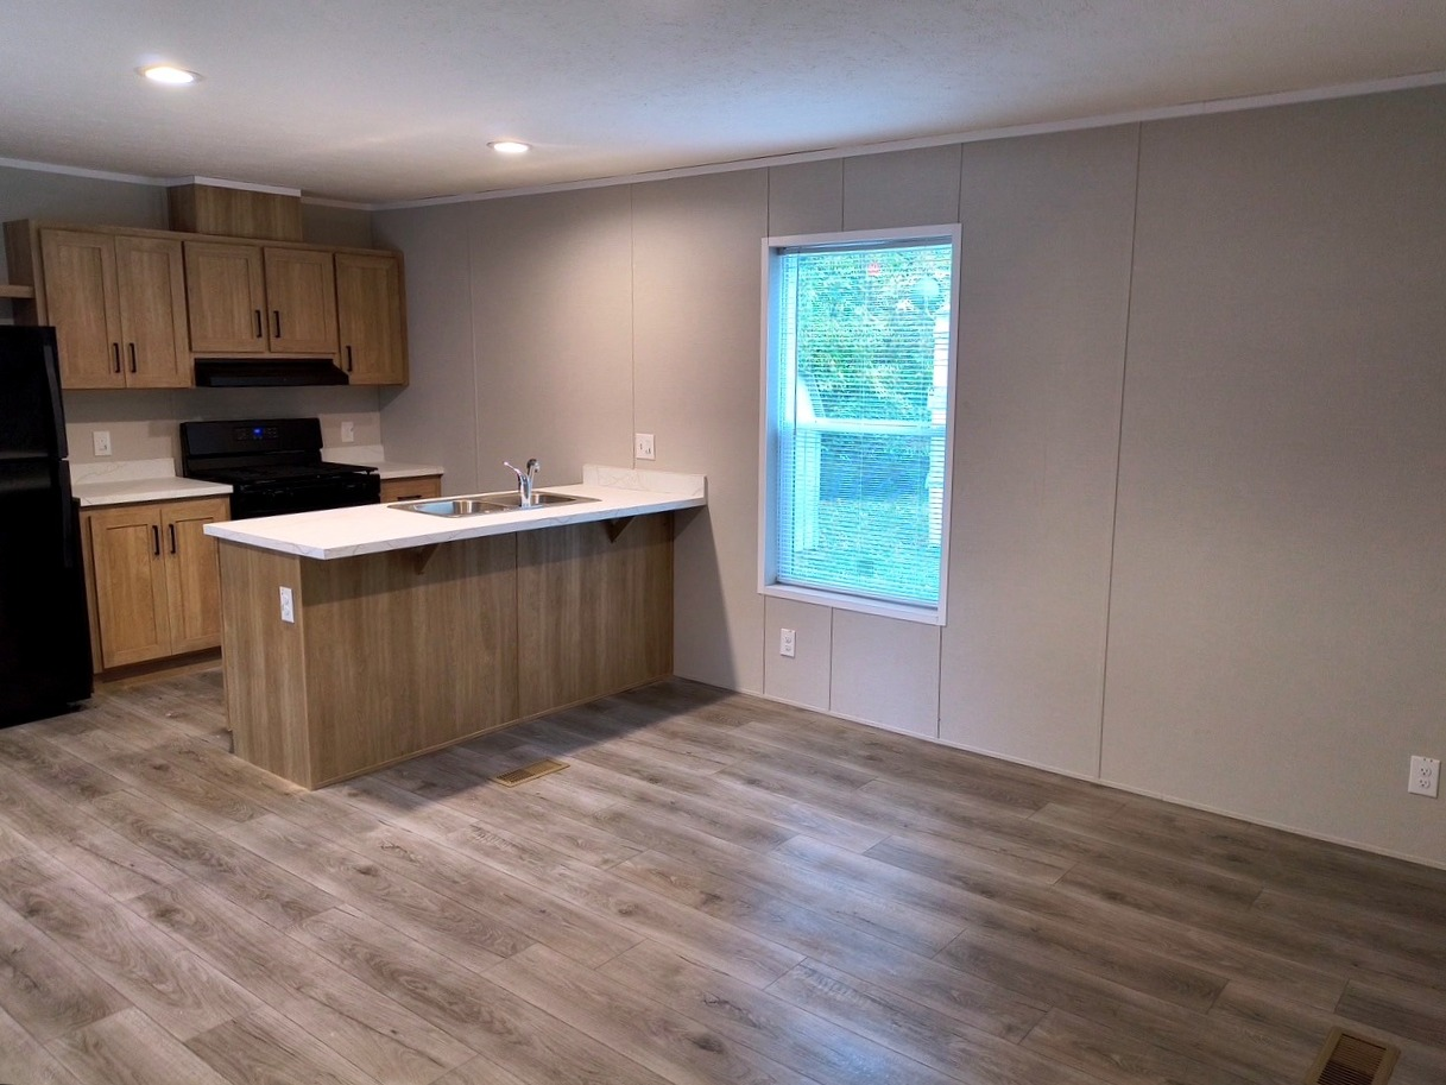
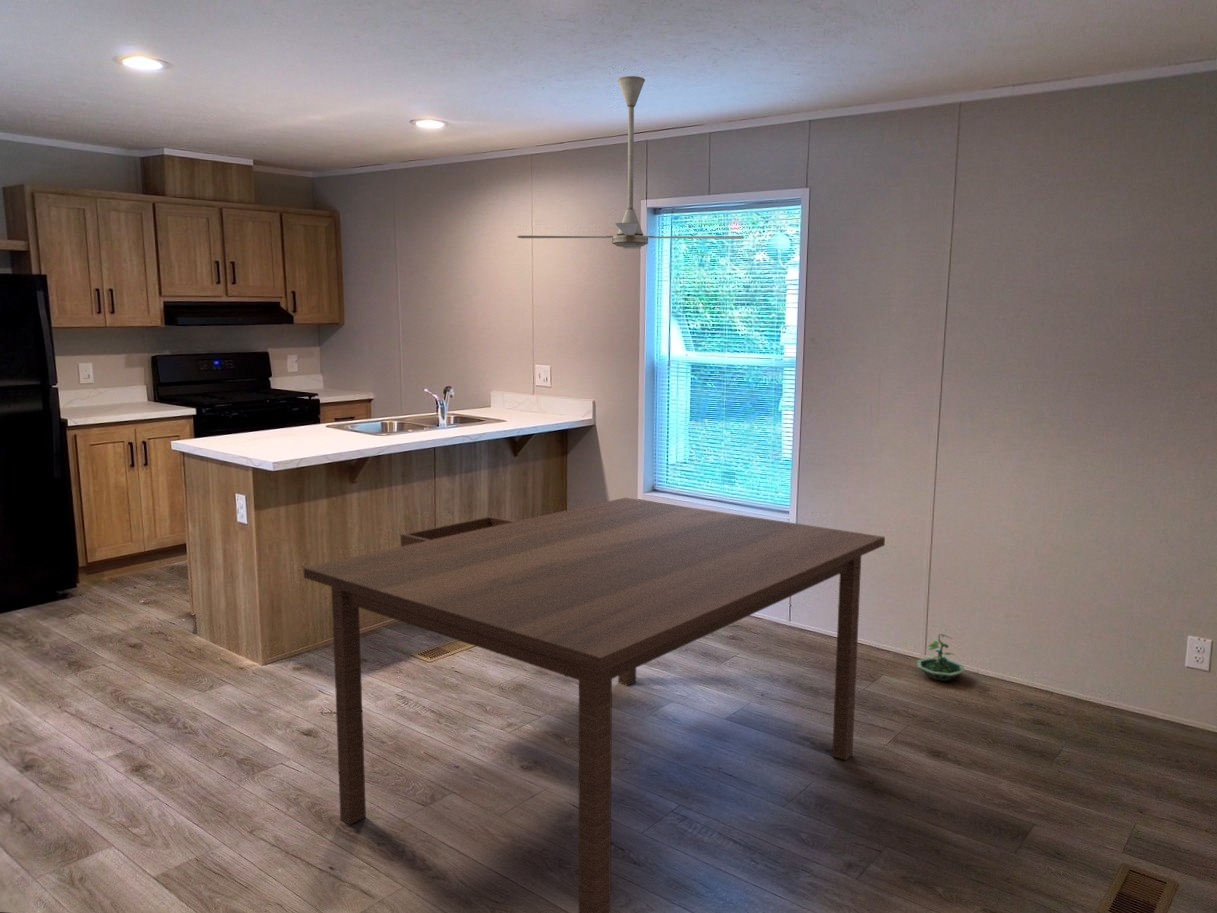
+ ceiling fan (630, 164)
+ terrarium (941, 642)
+ dining table (616, 669)
